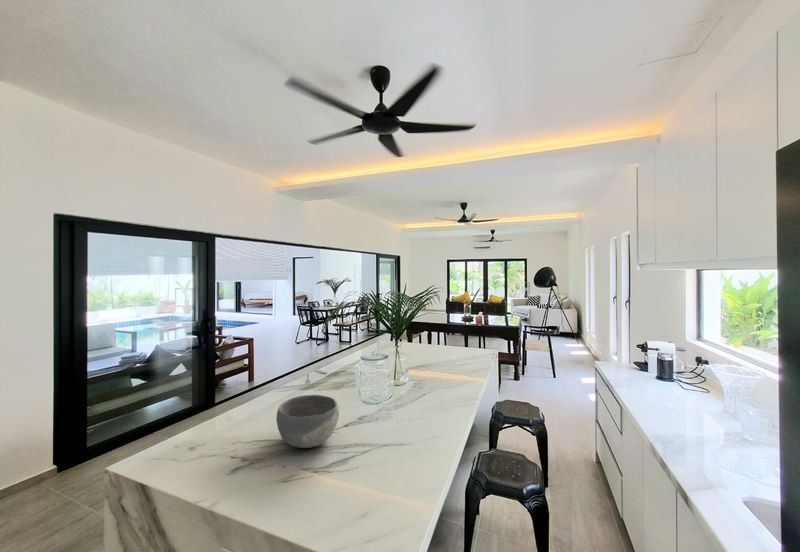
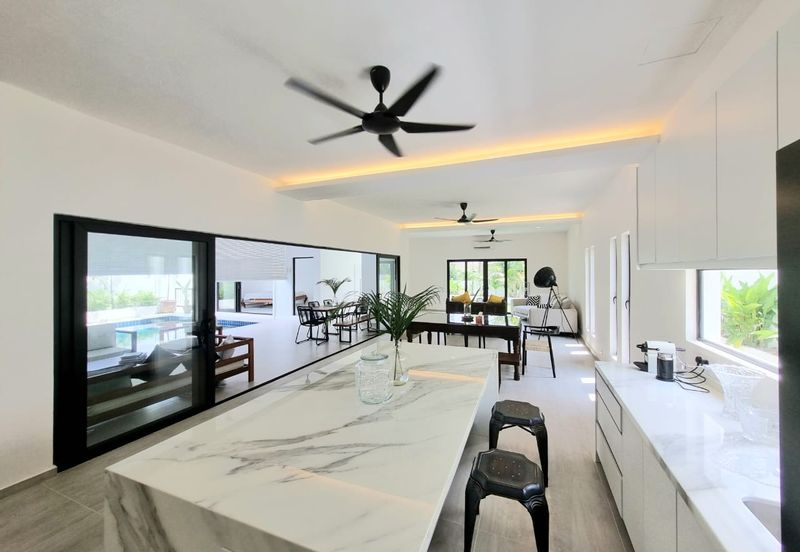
- bowl (308, 422)
